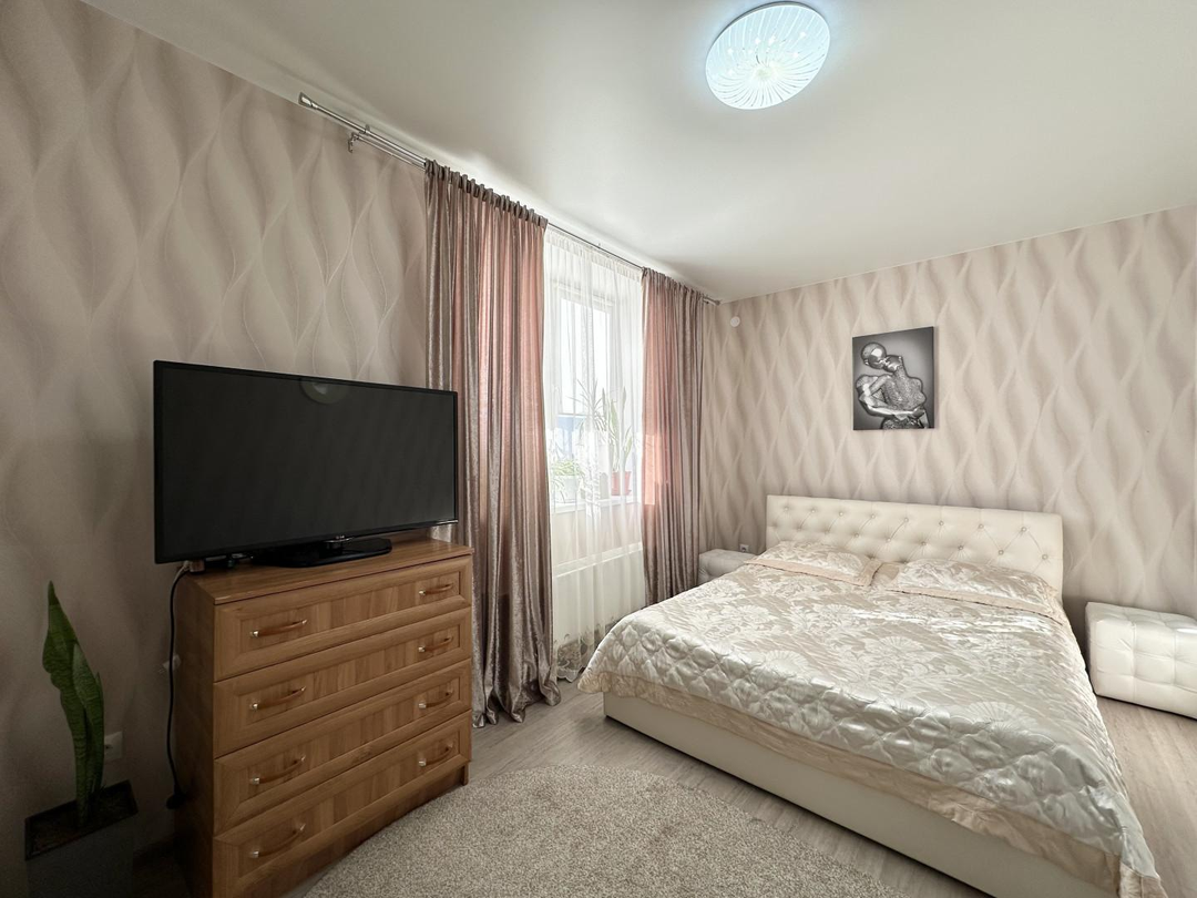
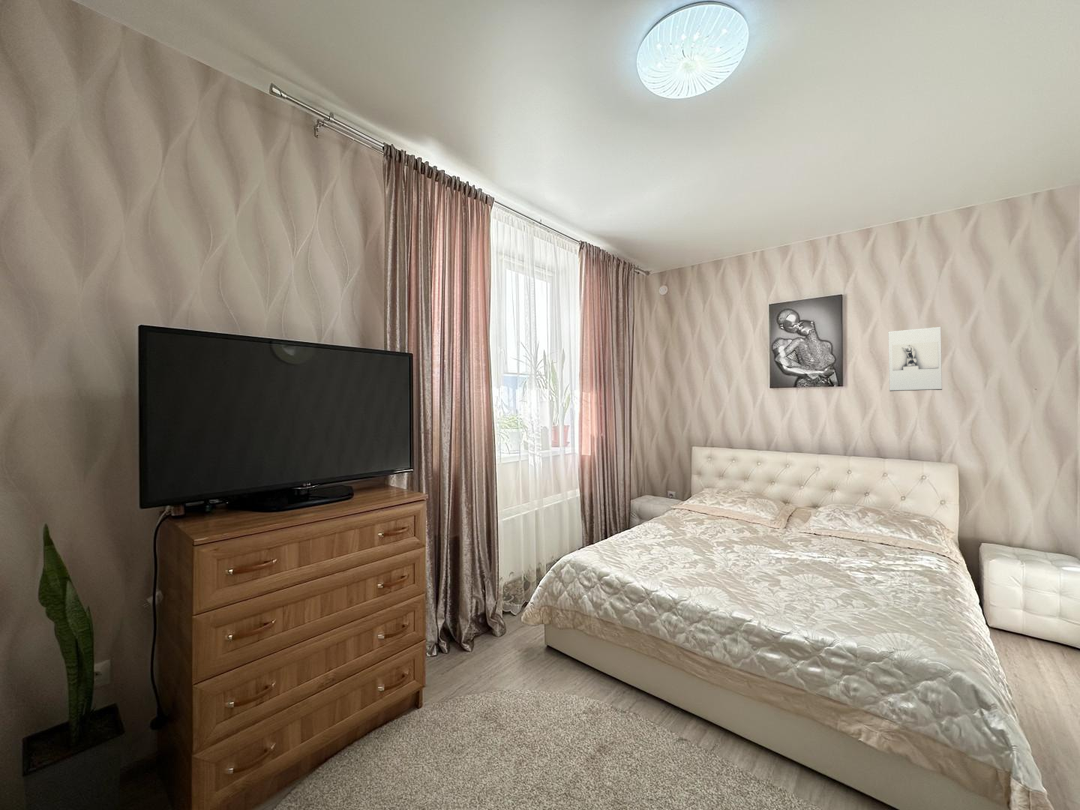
+ wall sculpture (914, 359)
